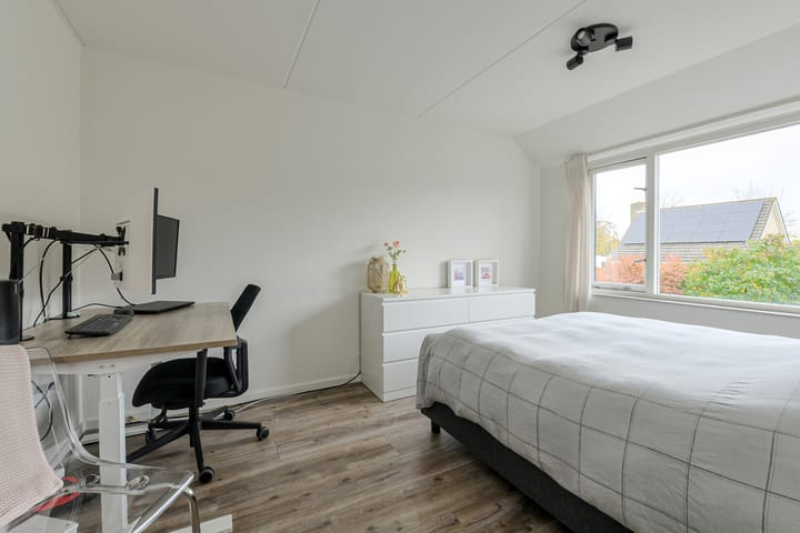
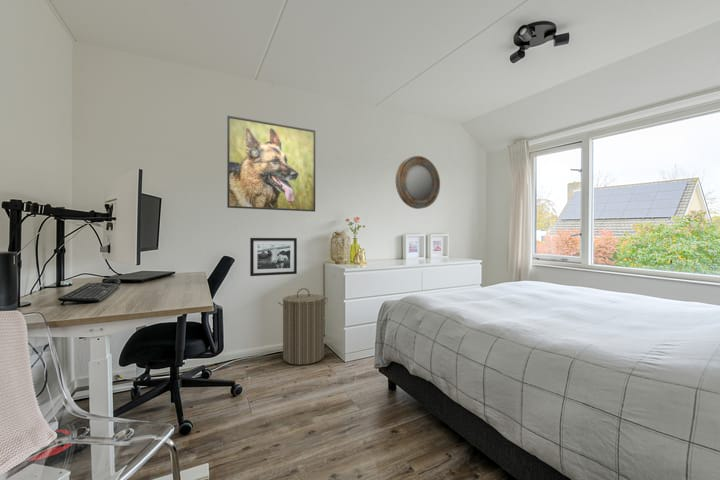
+ home mirror (418, 182)
+ picture frame (274, 256)
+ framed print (274, 166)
+ laundry hamper (303, 322)
